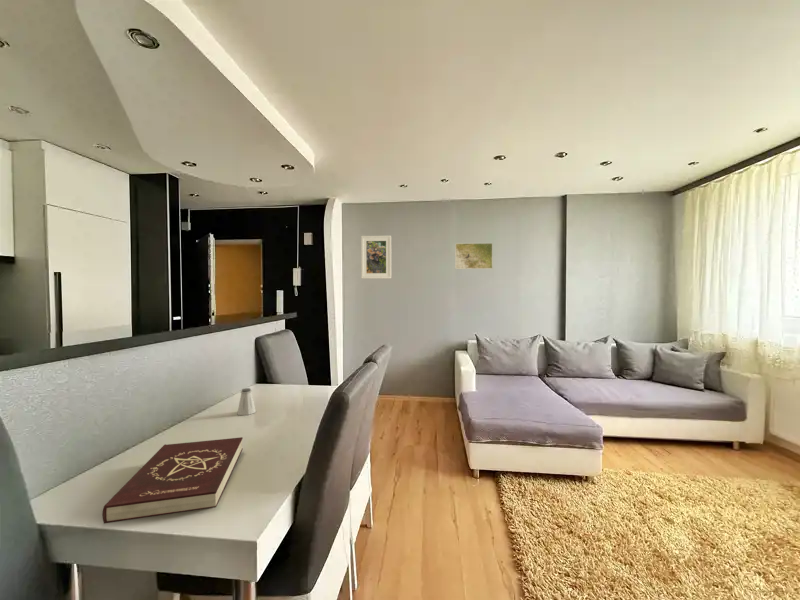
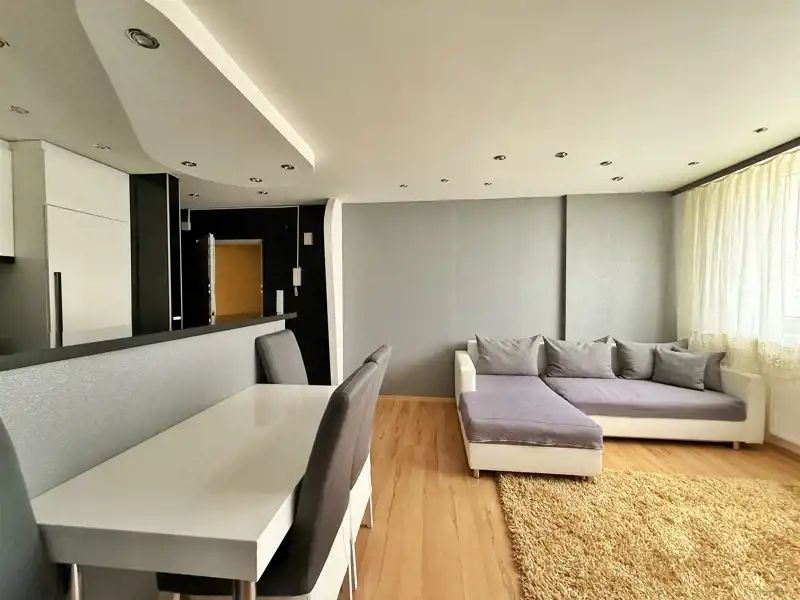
- saltshaker (246, 400)
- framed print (473, 256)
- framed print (376, 257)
- book (185, 472)
